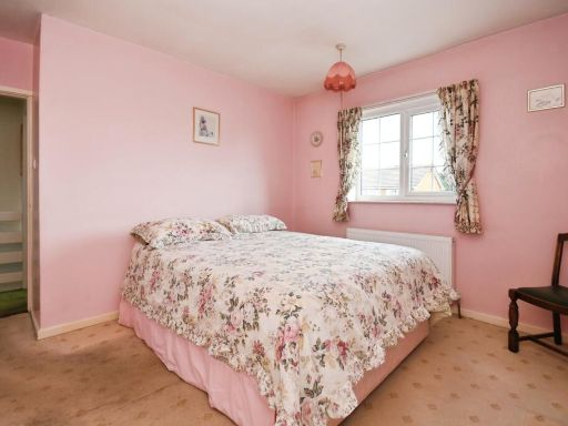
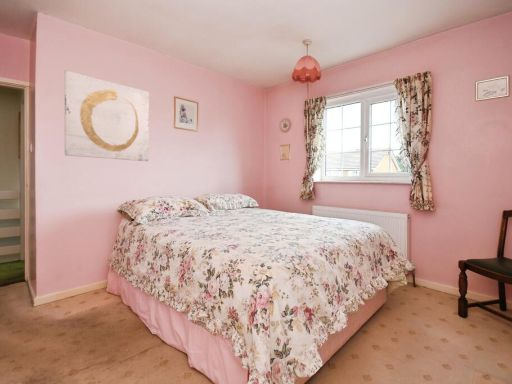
+ wall art (110, 120)
